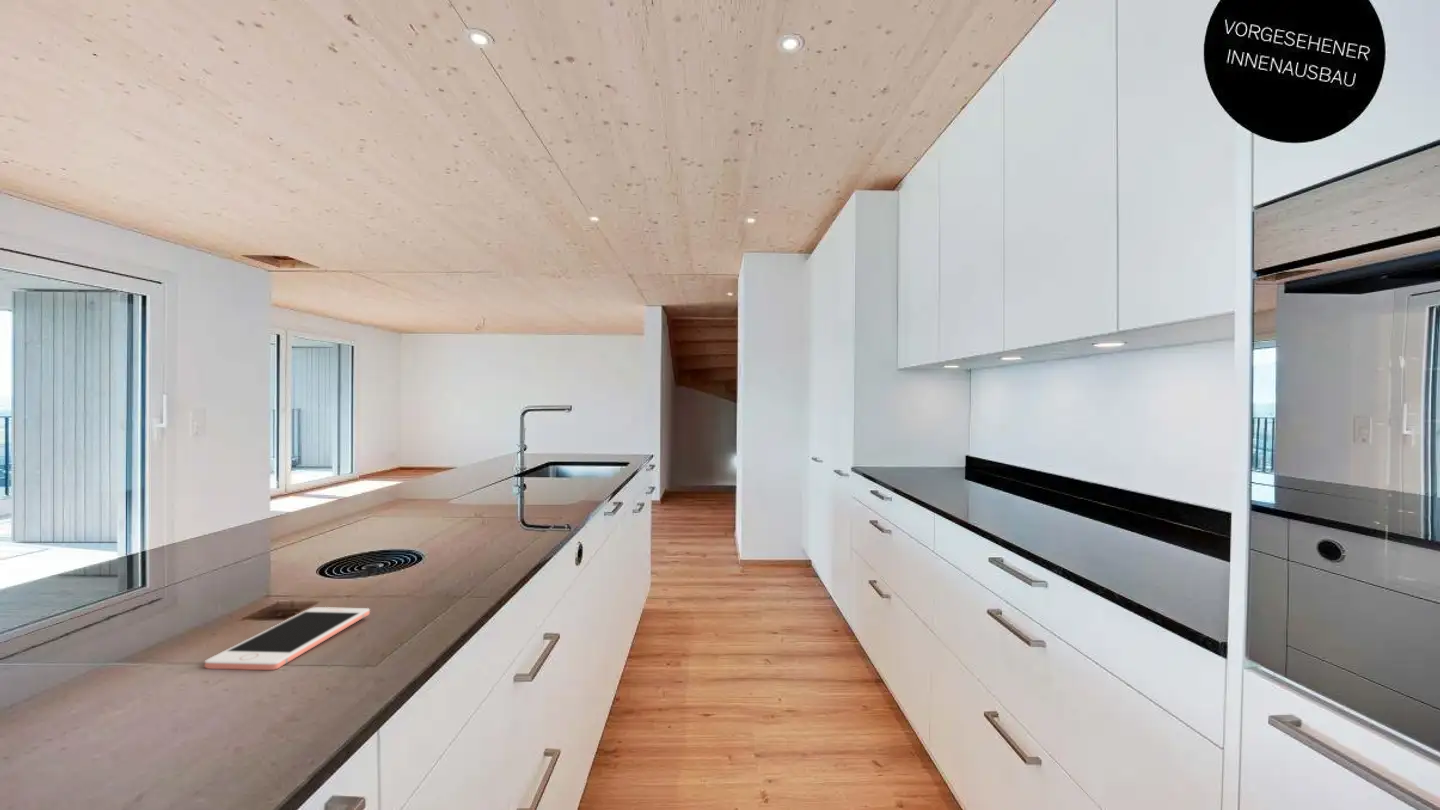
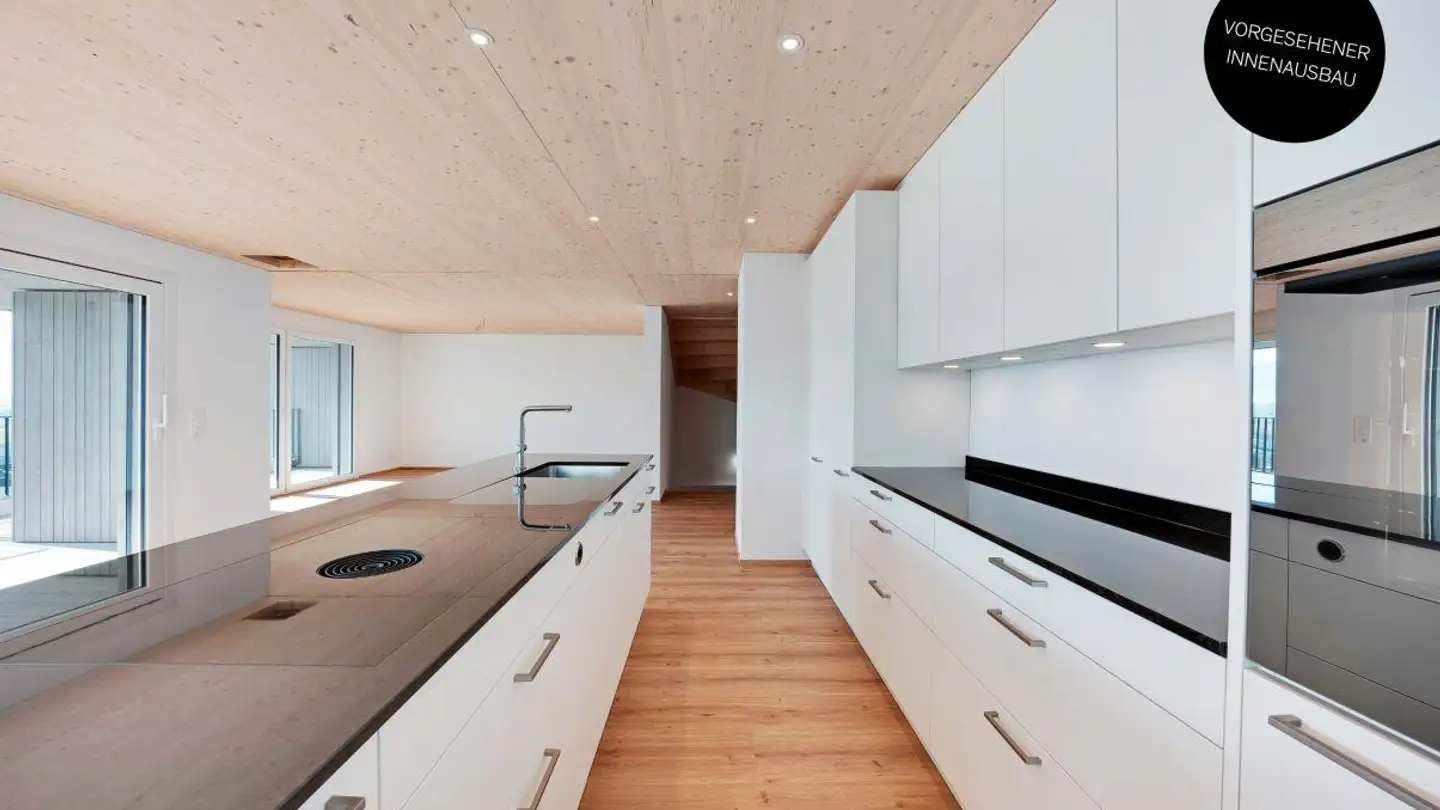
- cell phone (296, 635)
